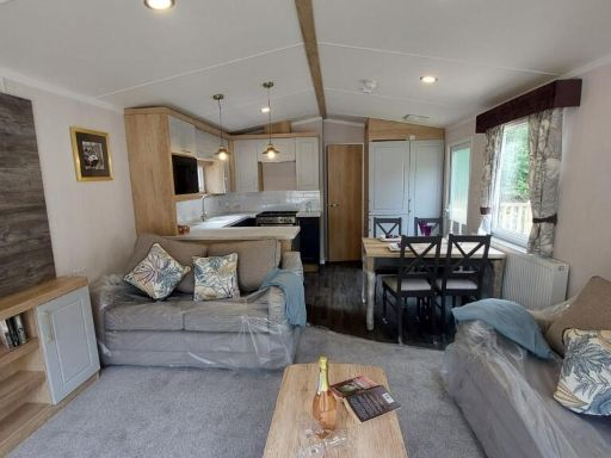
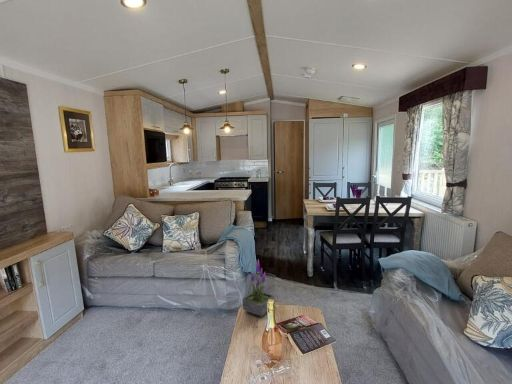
+ potted plant (257, 285)
